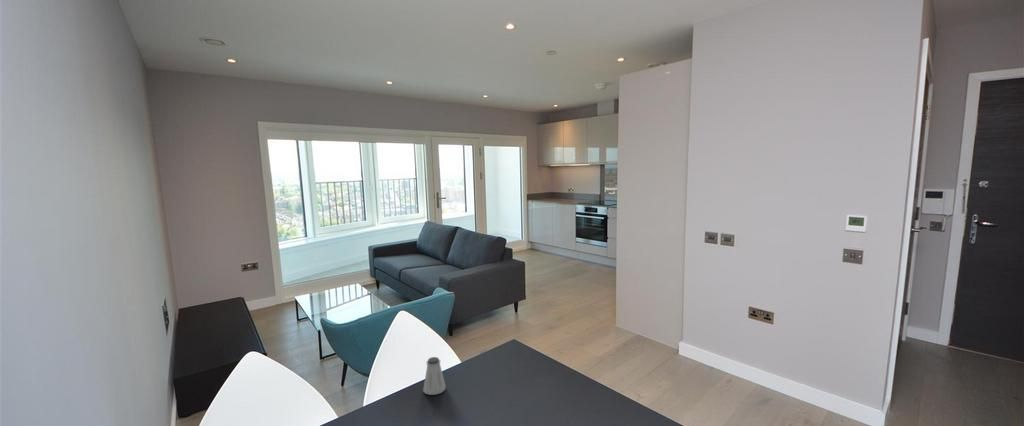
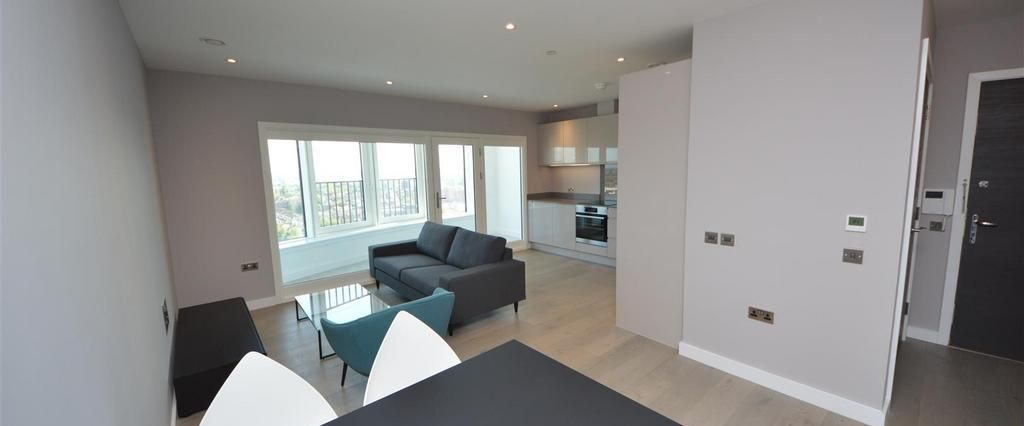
- saltshaker (433, 374)
